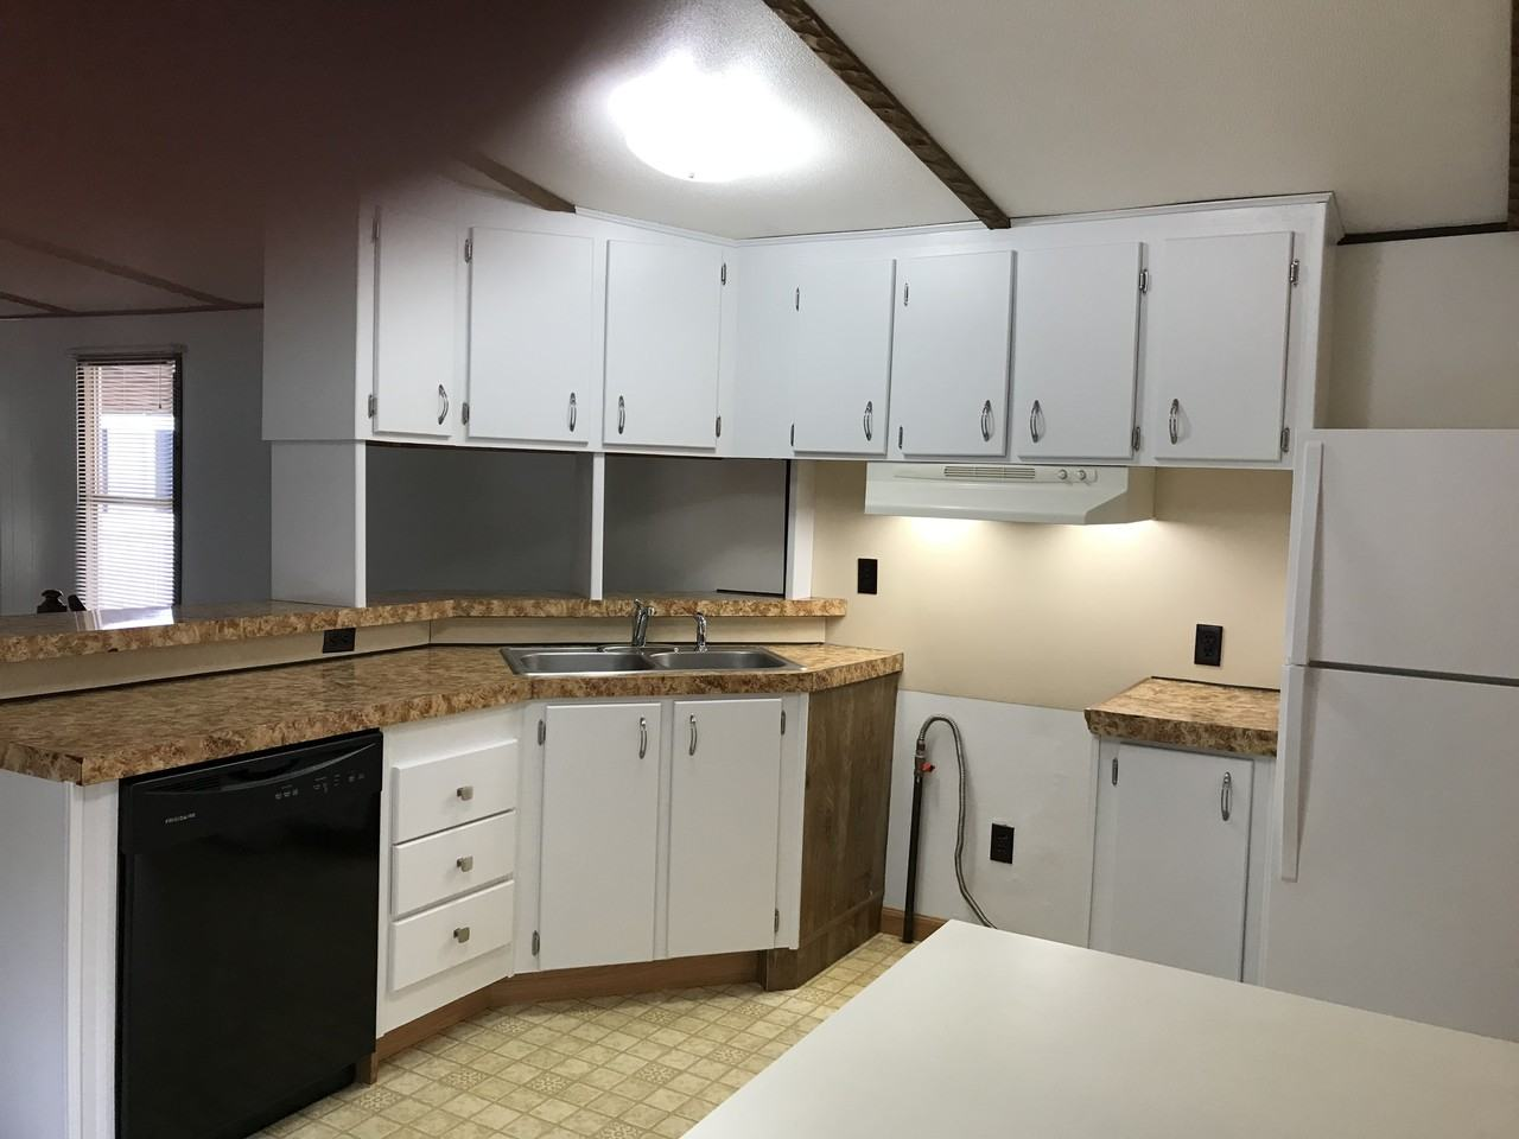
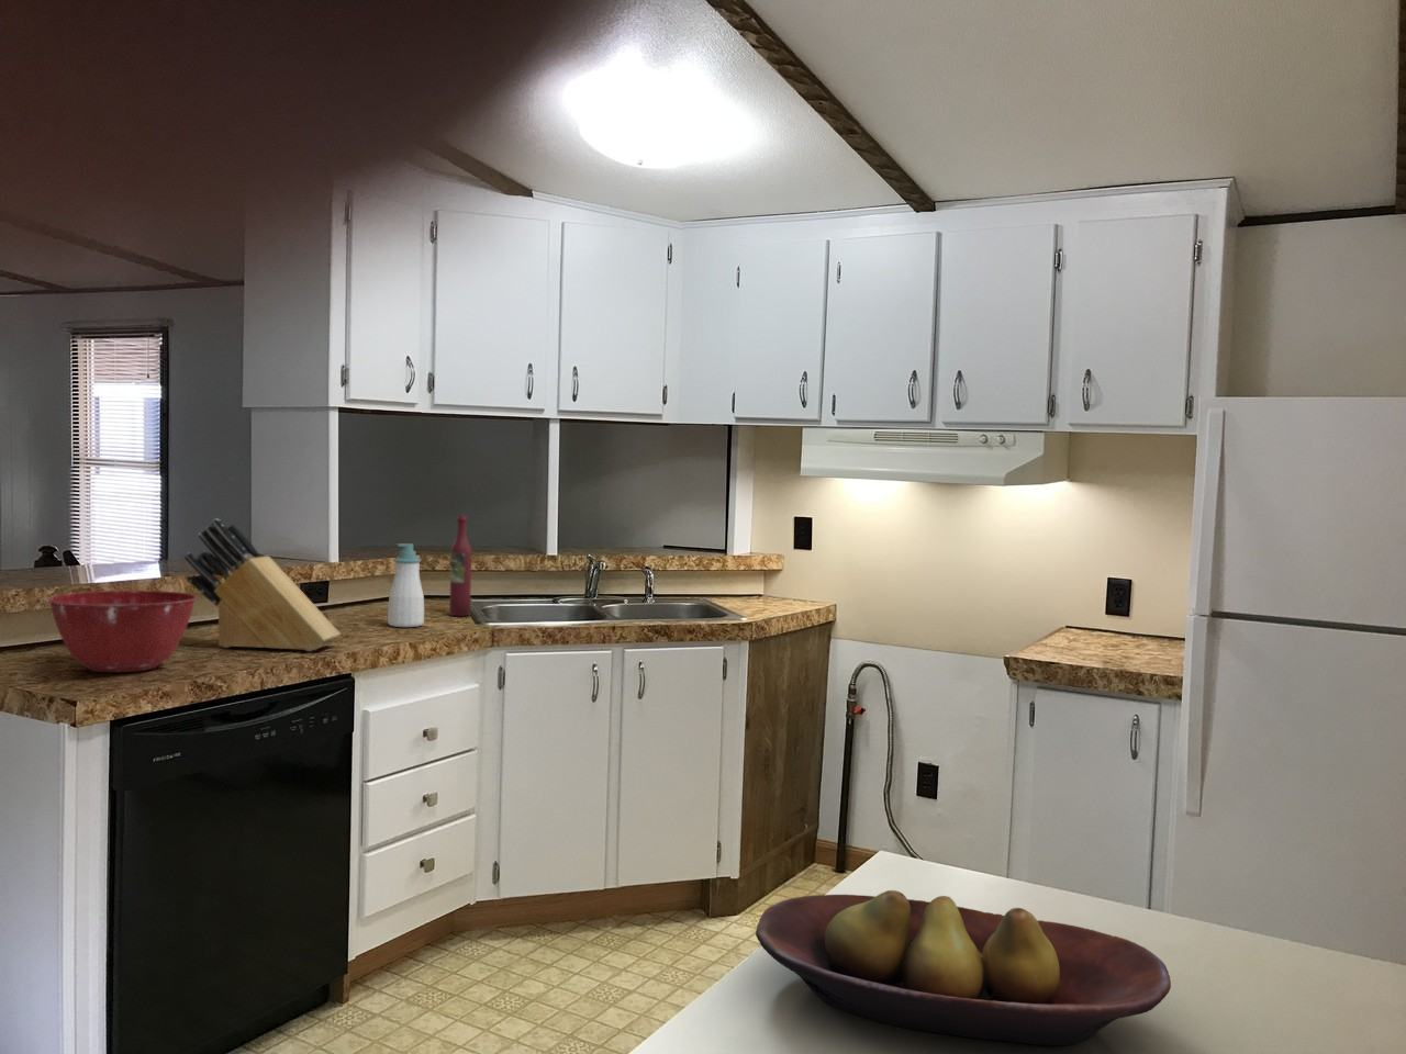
+ fruit bowl (954, 951)
+ wine bottle (461, 565)
+ soap bottle (406, 585)
+ mixing bowl (123, 631)
+ knife block (262, 583)
